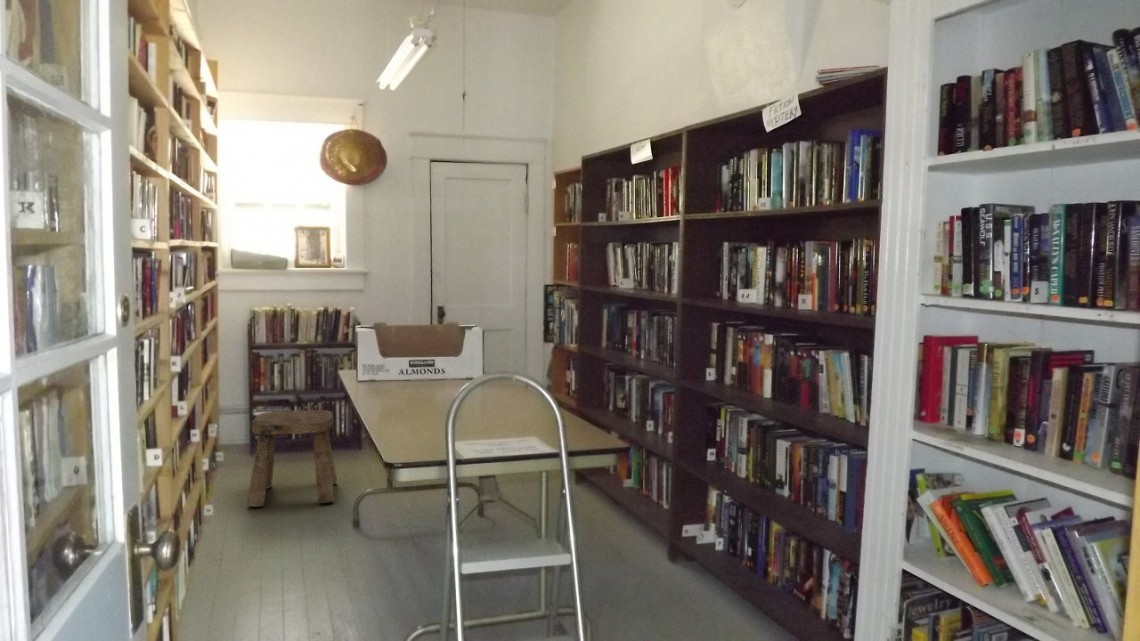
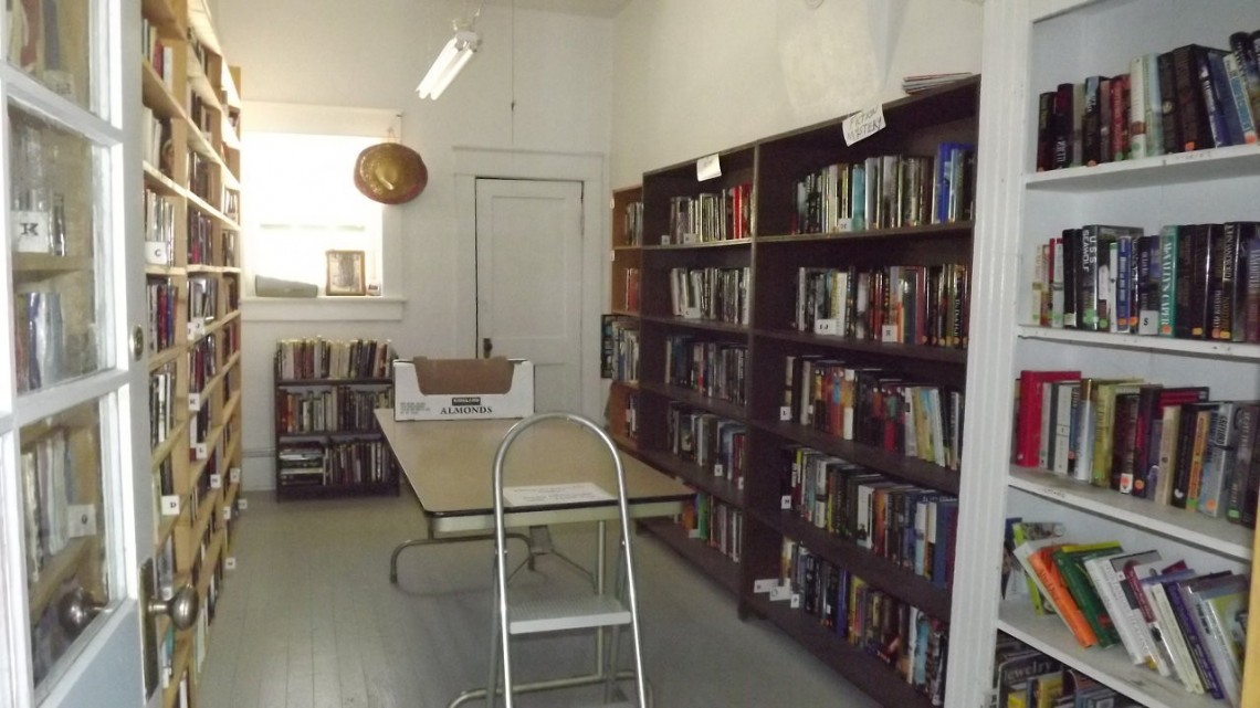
- stool (314, 455)
